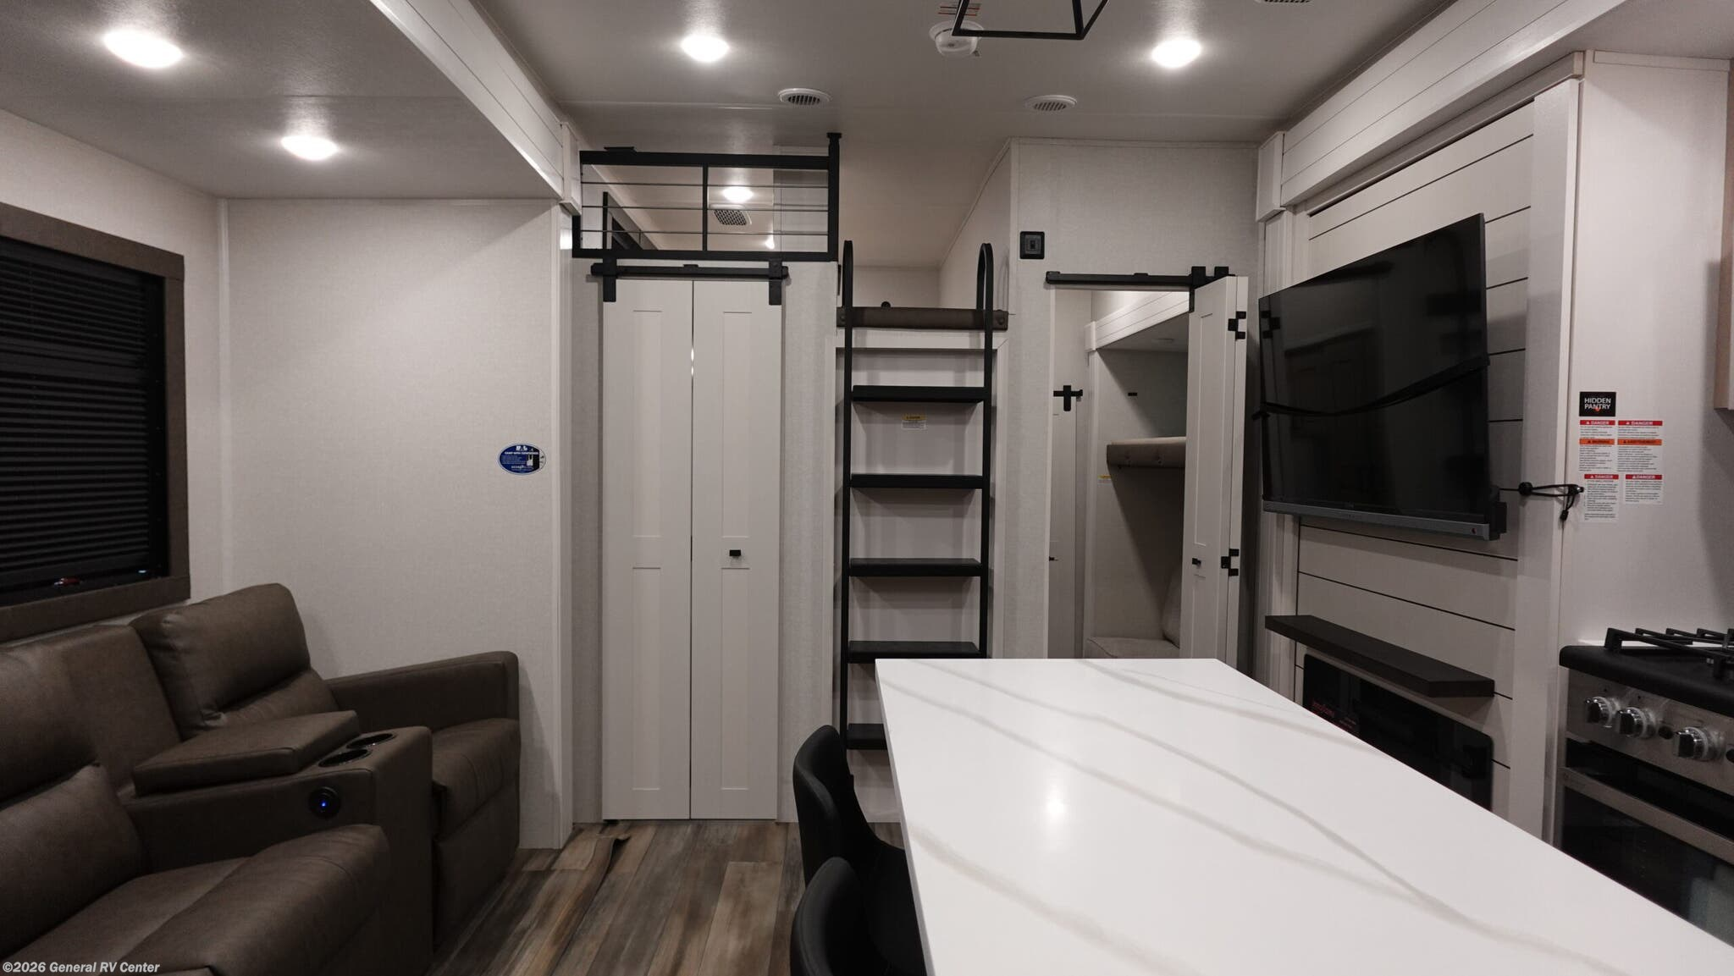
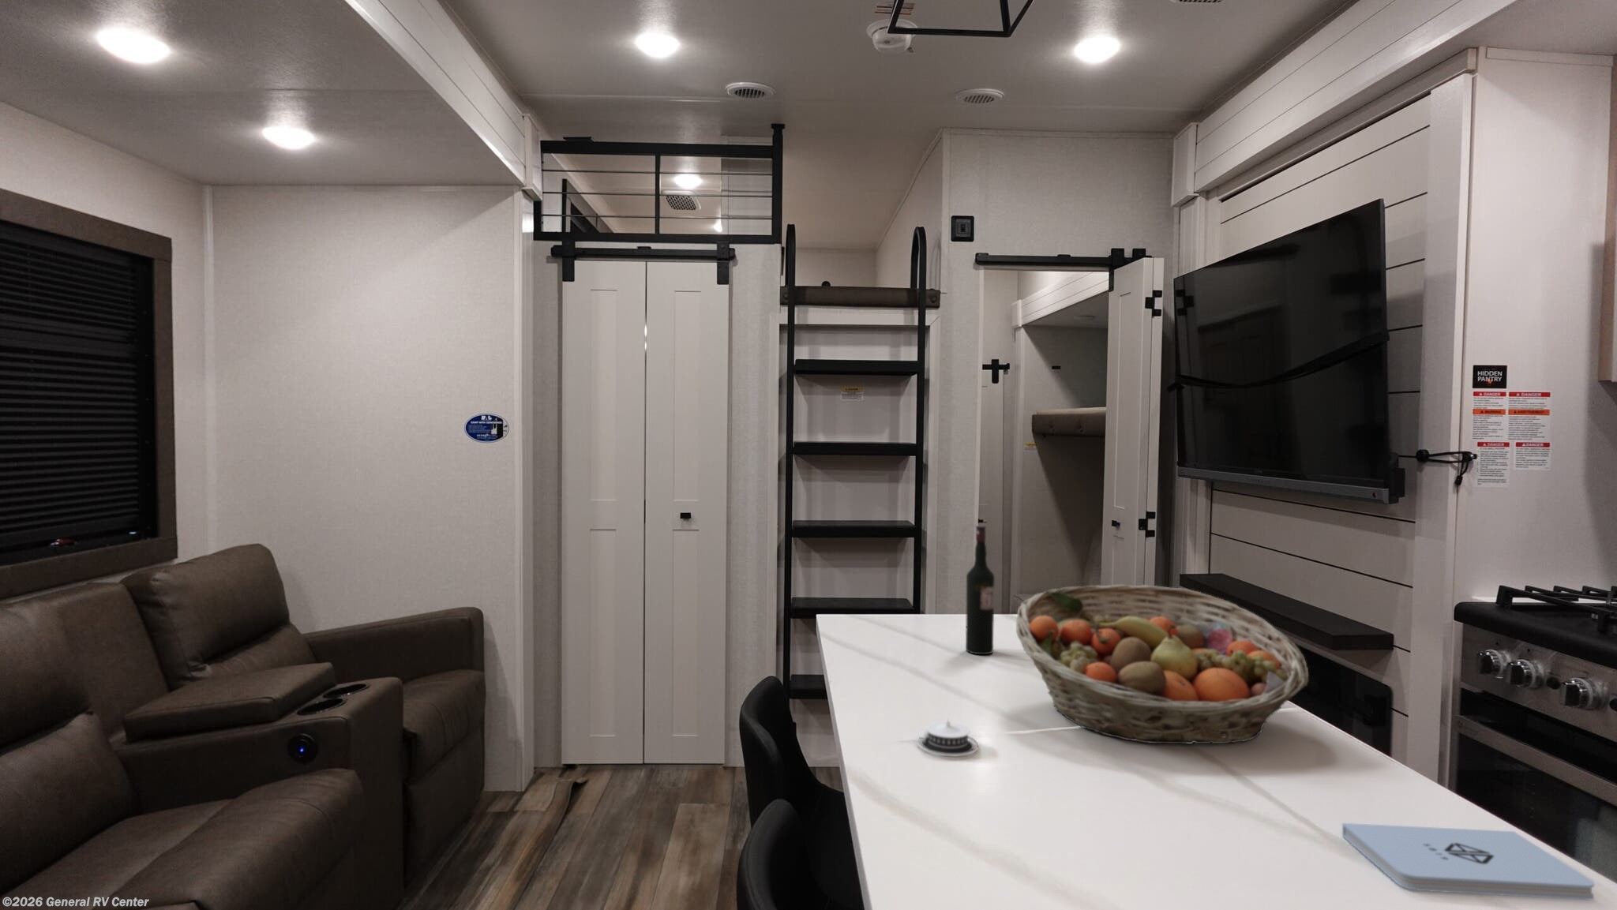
+ wine bottle (980, 589)
+ notepad (1462, 859)
+ fruit basket (1152, 658)
+ architectural model (947, 731)
